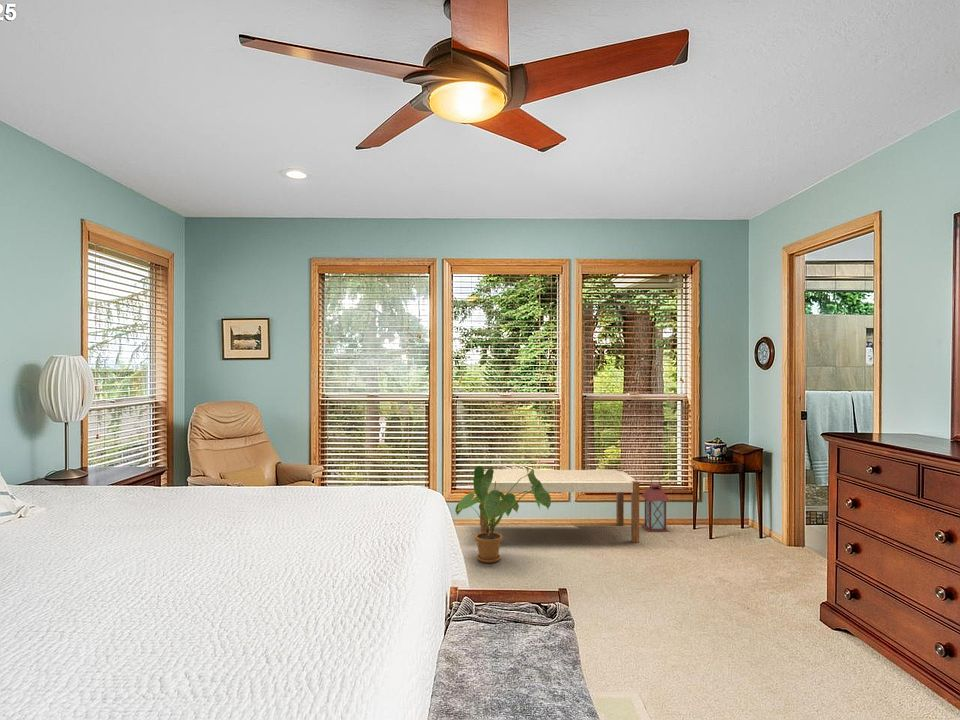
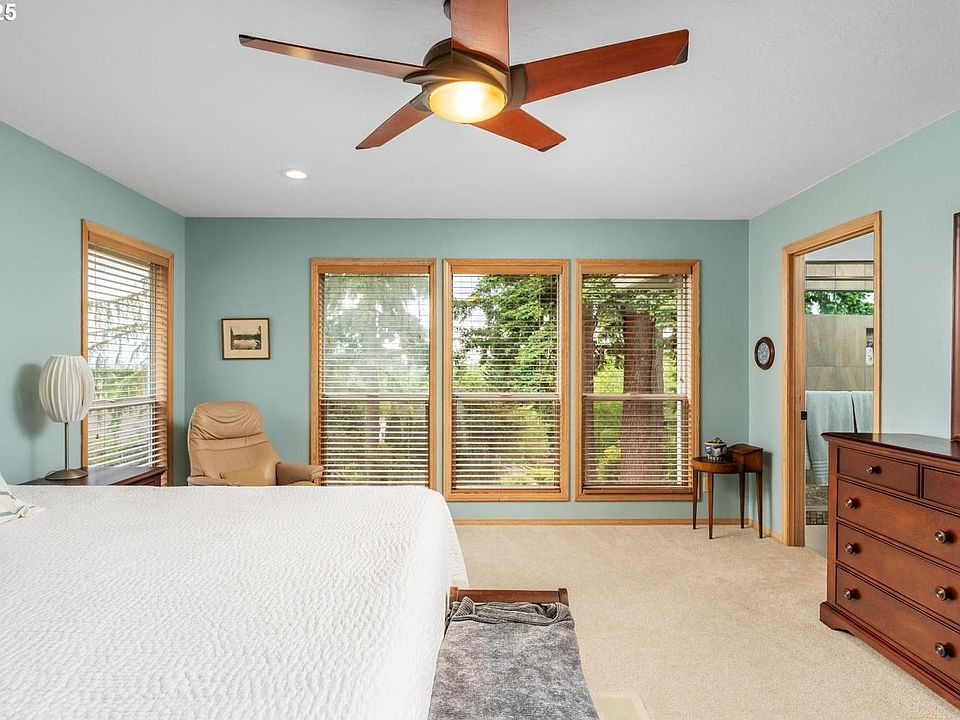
- lantern (655, 500)
- bench (555, 491)
- house plant (501, 514)
